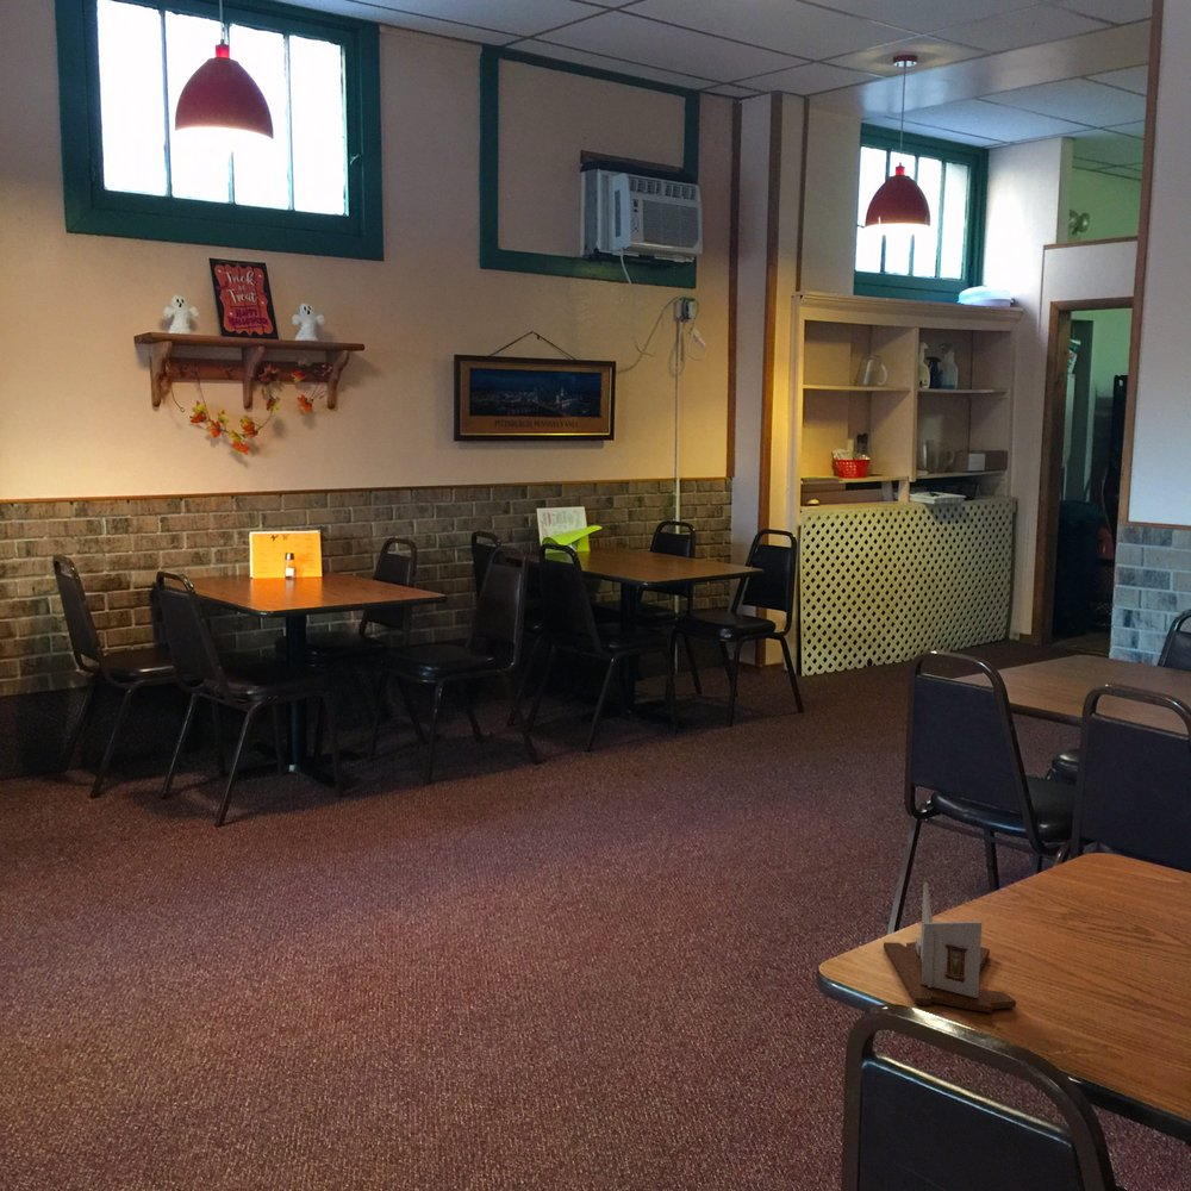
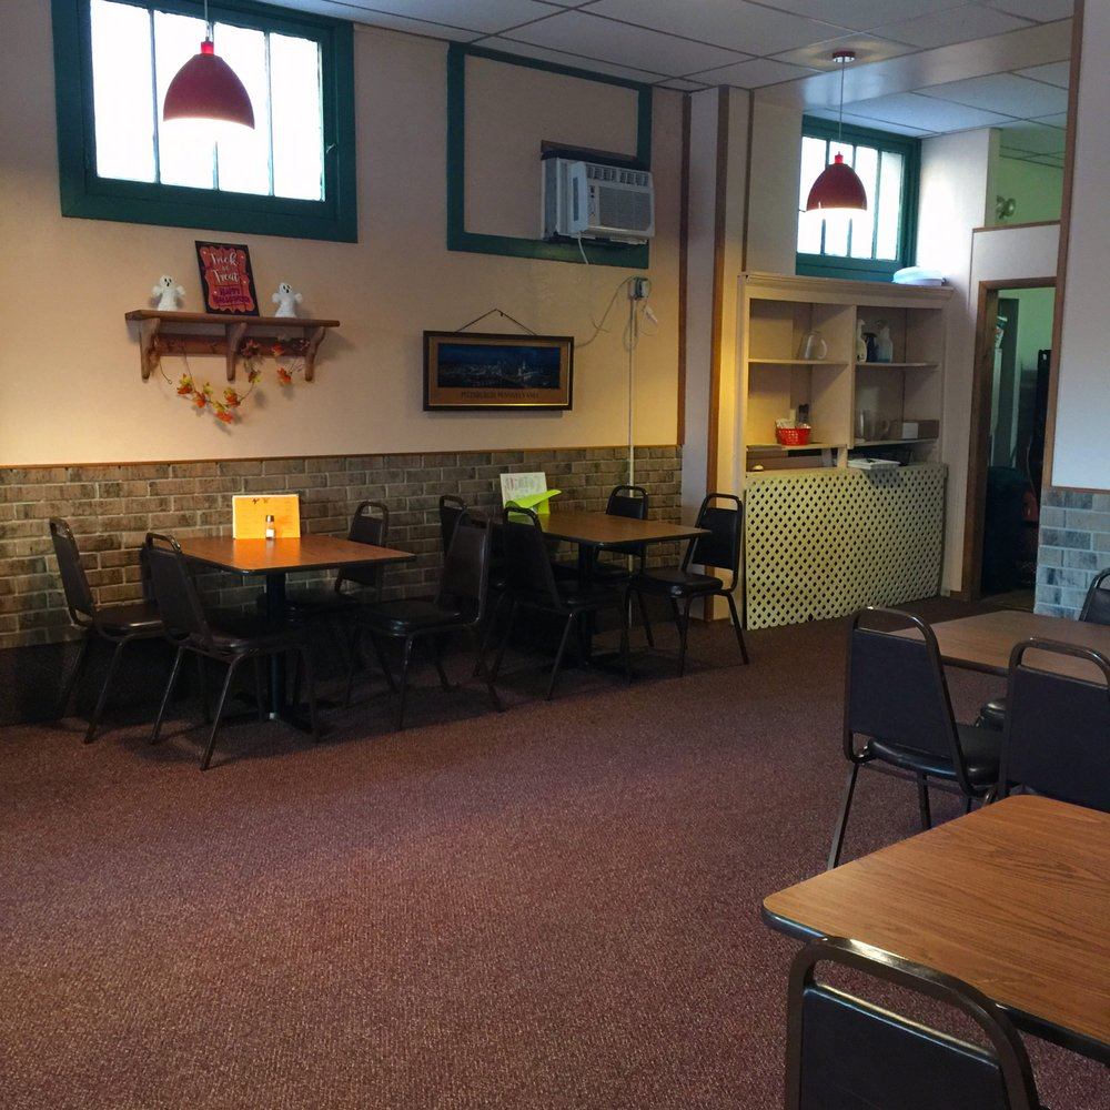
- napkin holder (953, 929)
